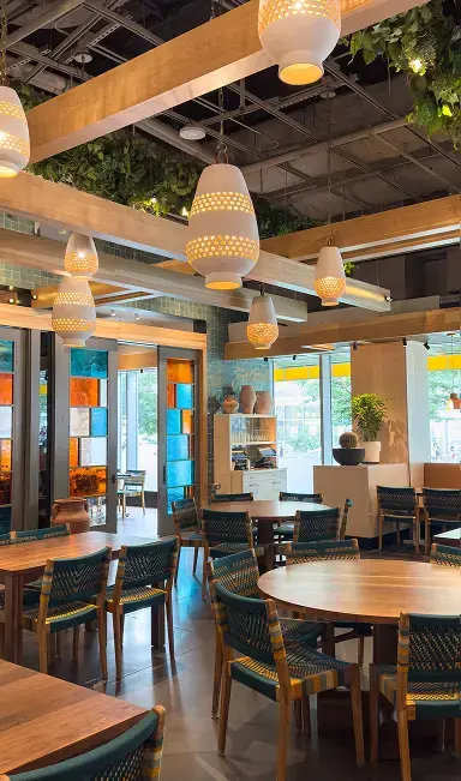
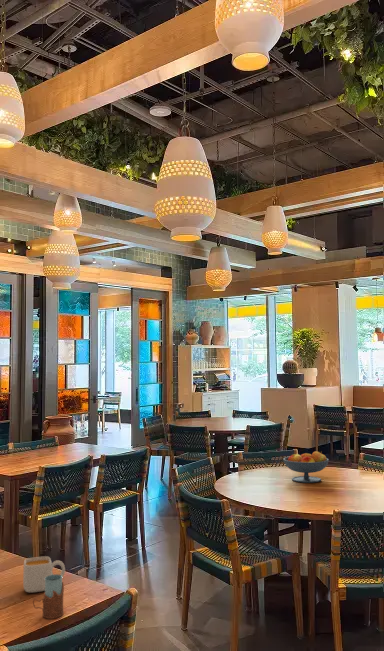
+ drinking glass (48, 596)
+ mug (44, 573)
+ fruit bowl (306, 465)
